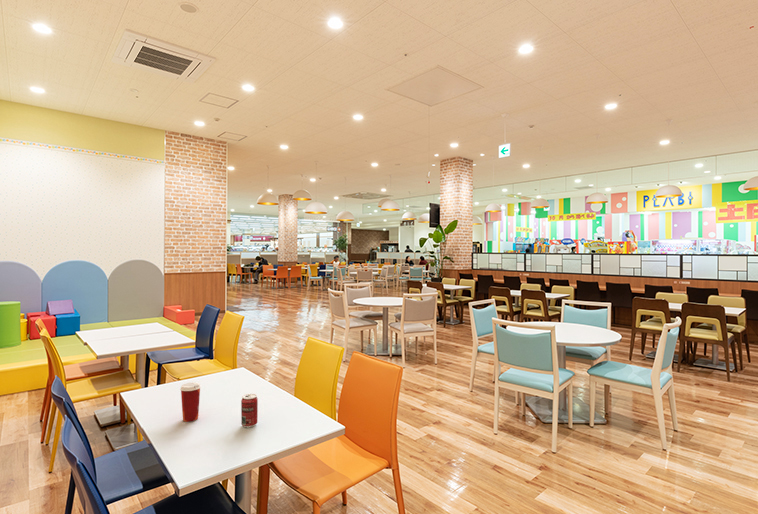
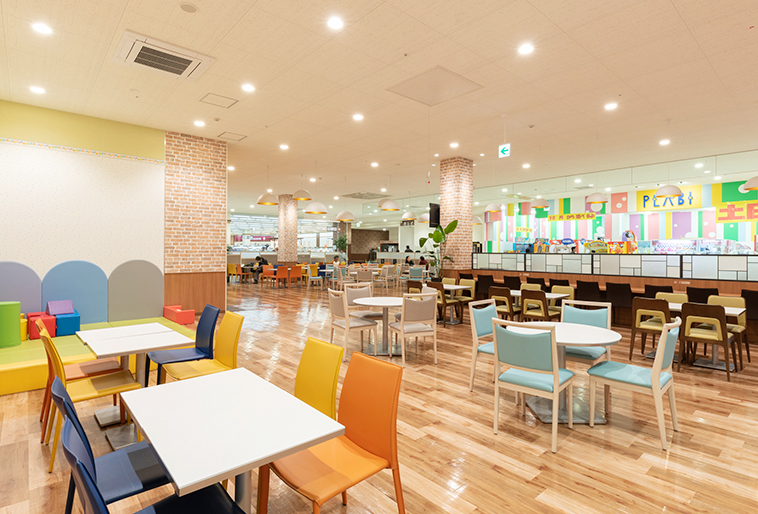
- paper cup (190, 401)
- beverage can (249, 409)
